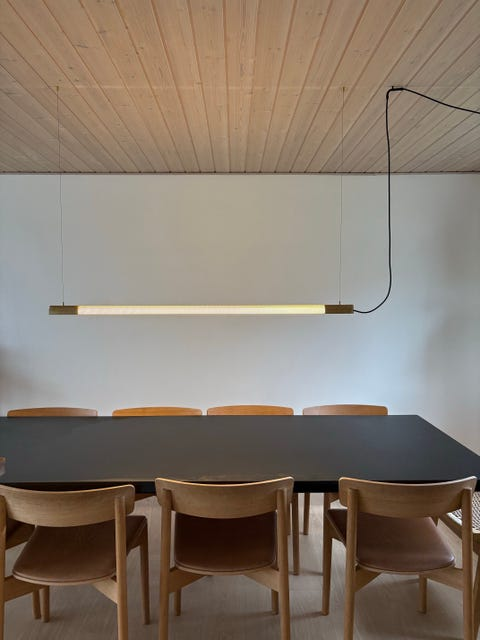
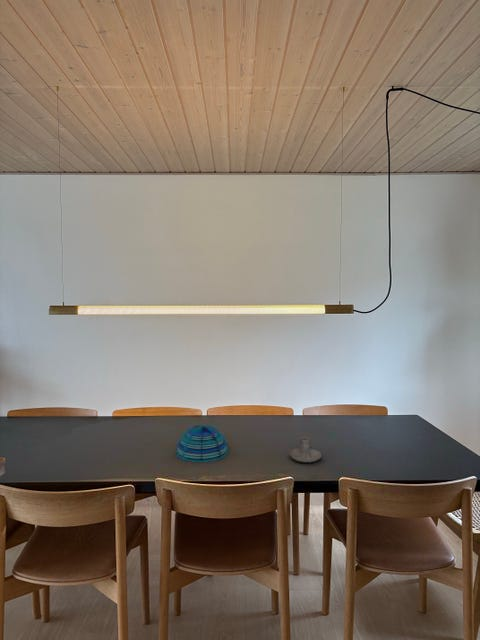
+ decorative bowl (202, 439)
+ candle holder (304, 447)
